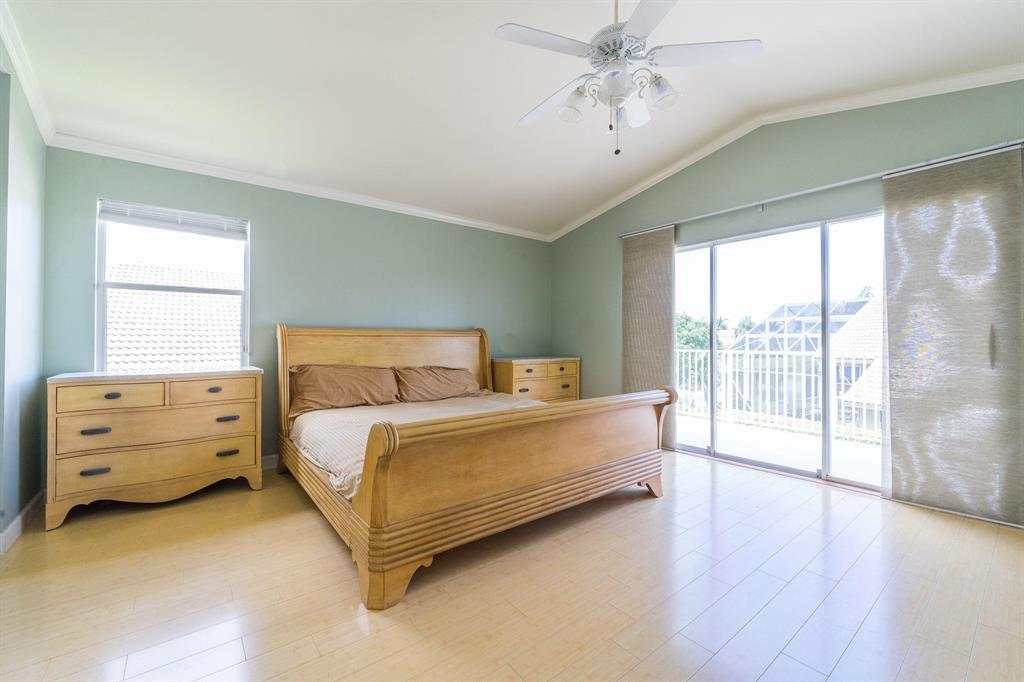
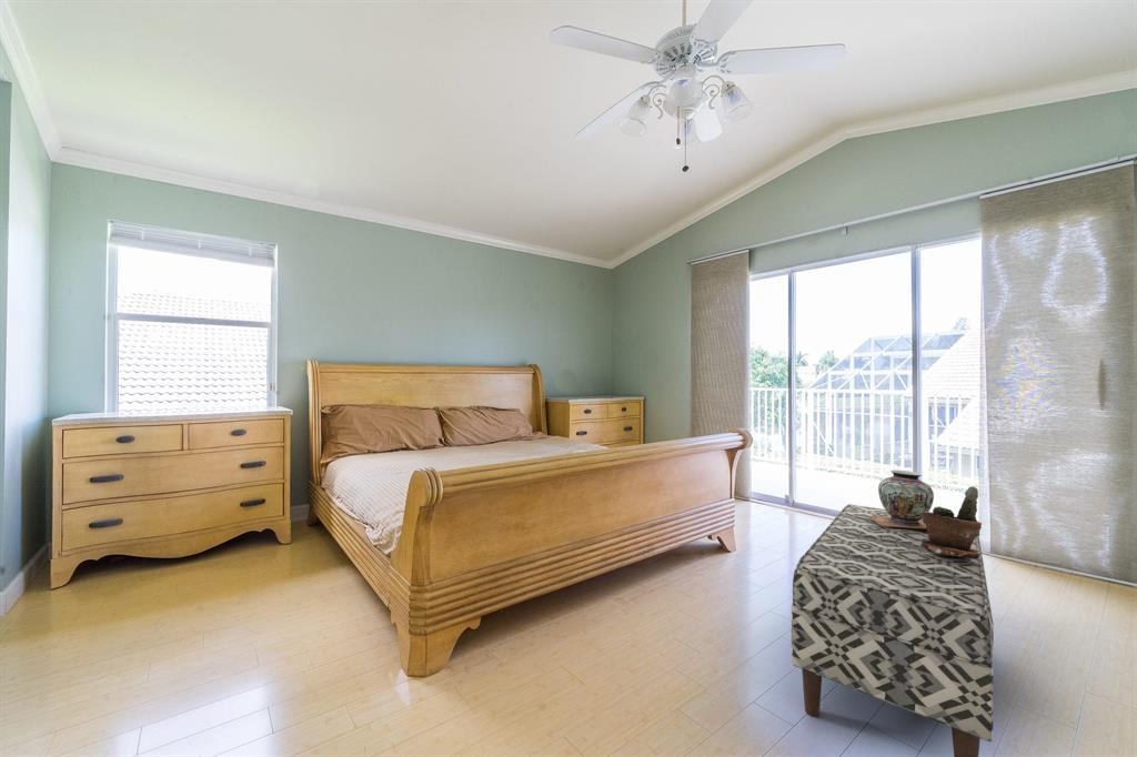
+ bench (896, 605)
+ potted plant (949, 521)
+ decorative vase (907, 497)
